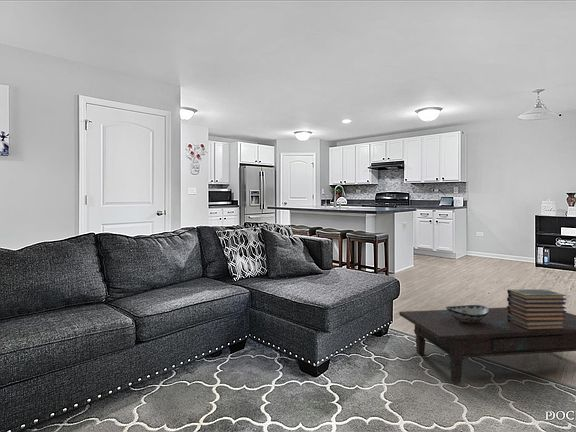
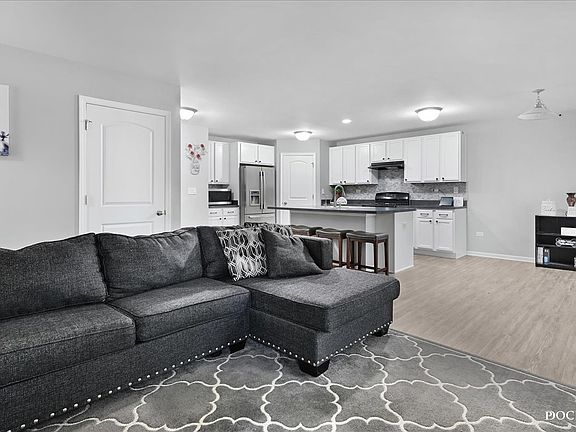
- coffee table (499, 340)
- decorative bowl (467, 314)
- book stack (535, 308)
